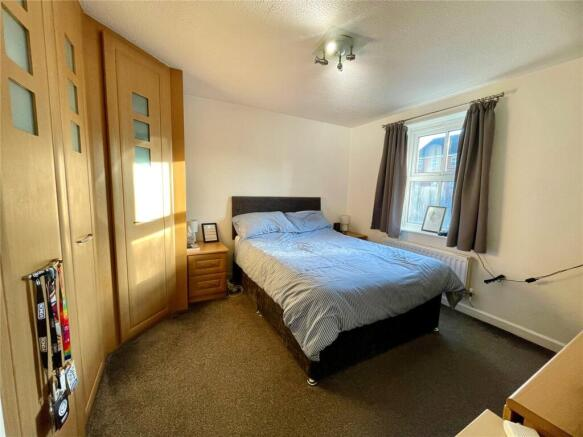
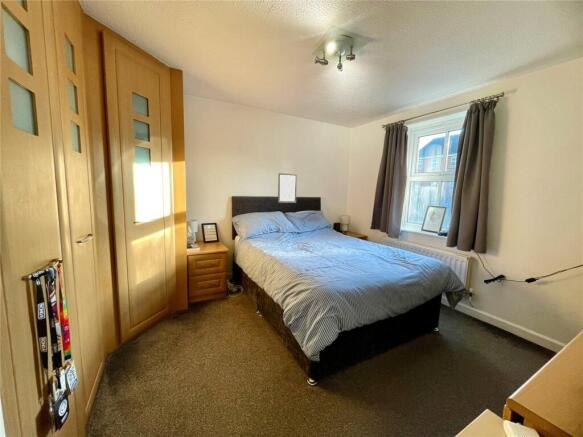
+ wall art (287, 188)
